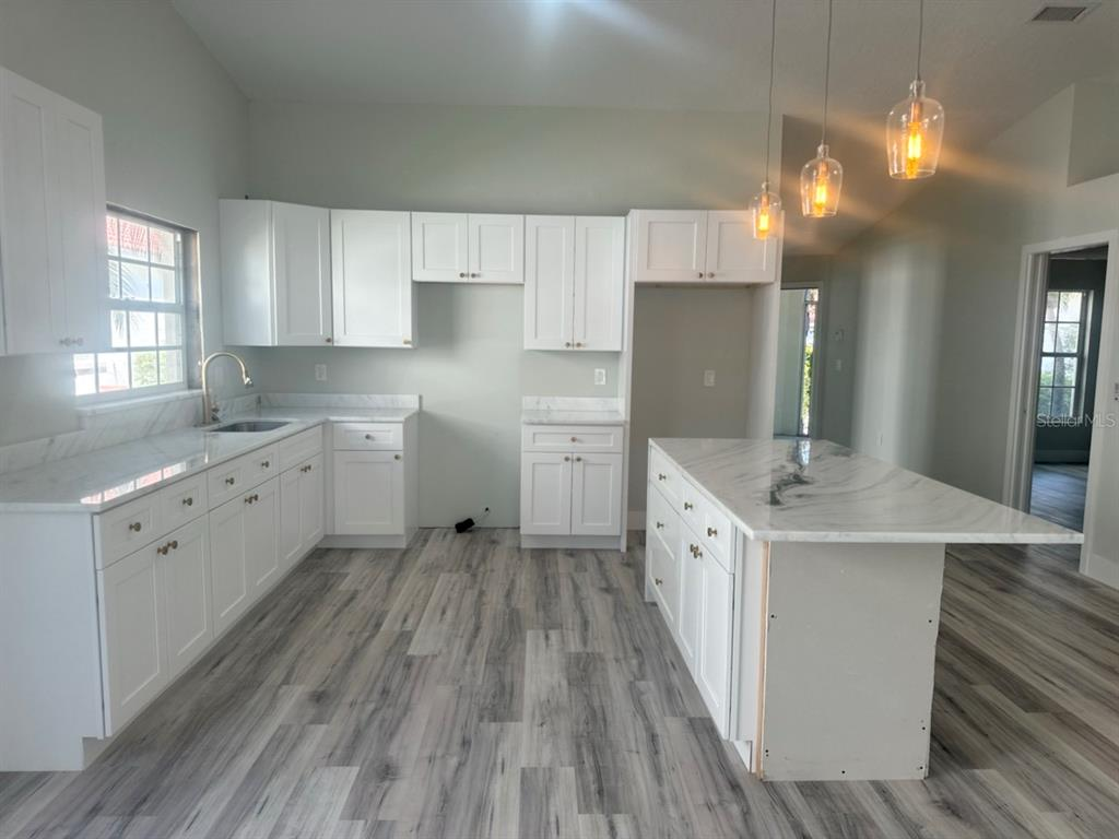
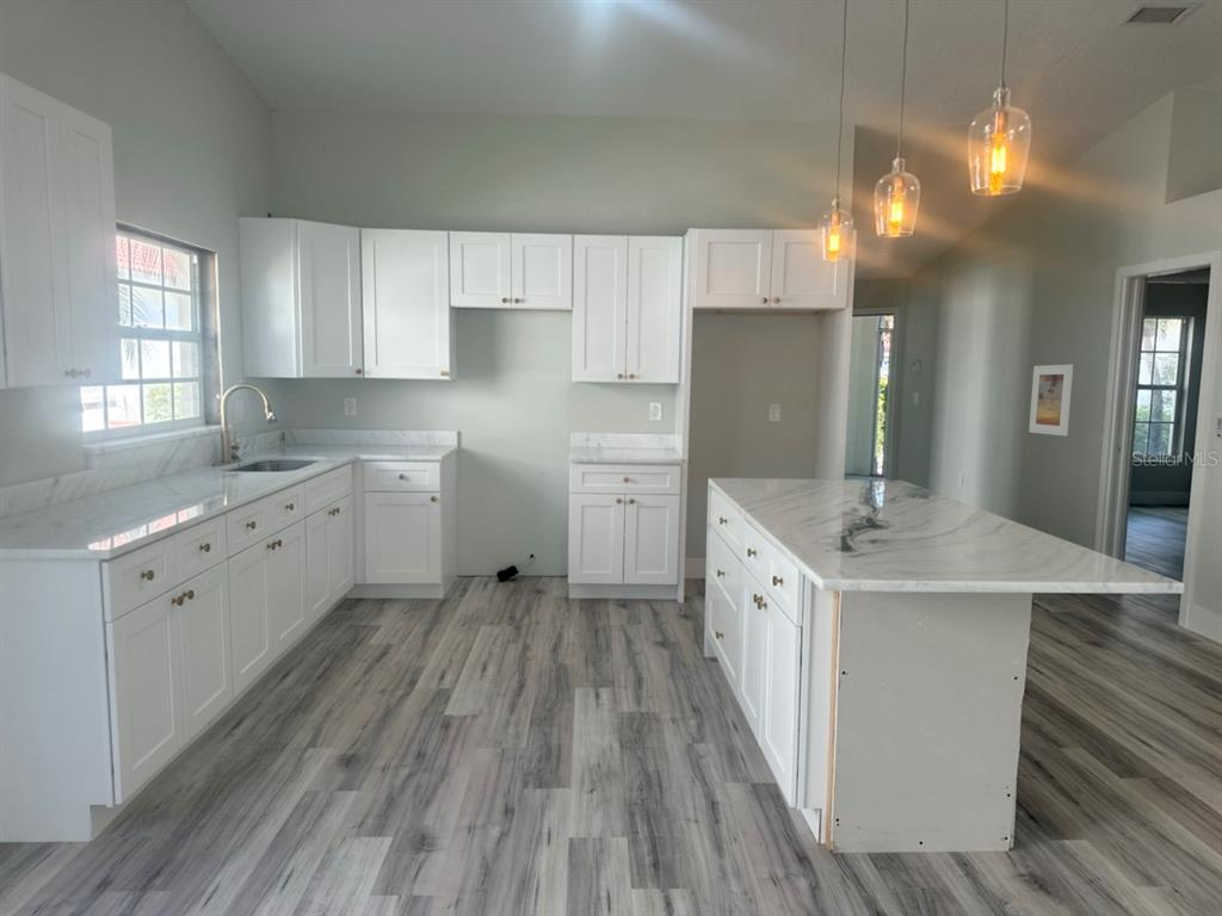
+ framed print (1049, 400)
